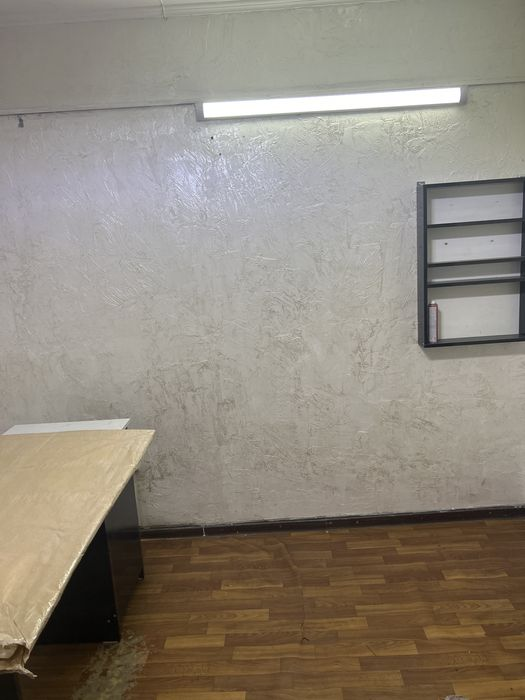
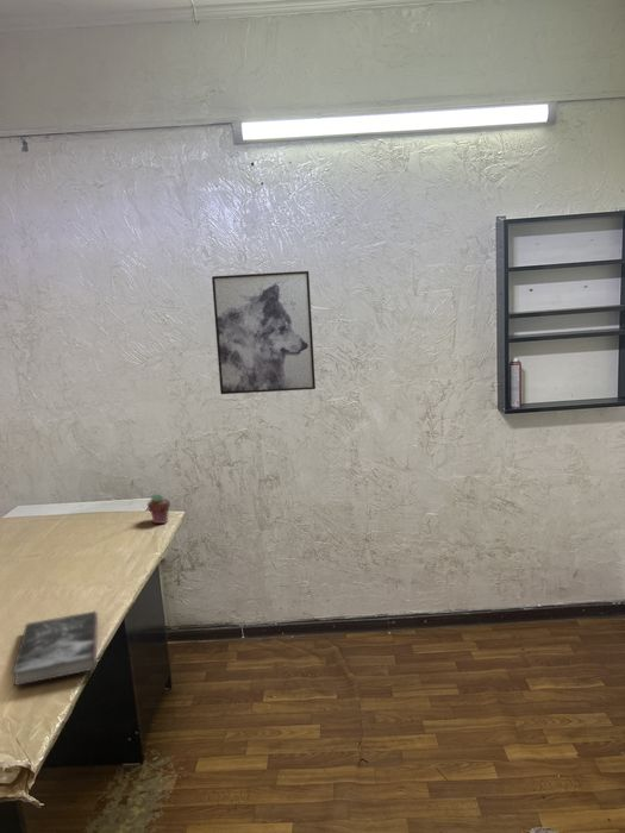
+ potted succulent (158, 507)
+ wall art (264, 333)
+ book (58, 645)
